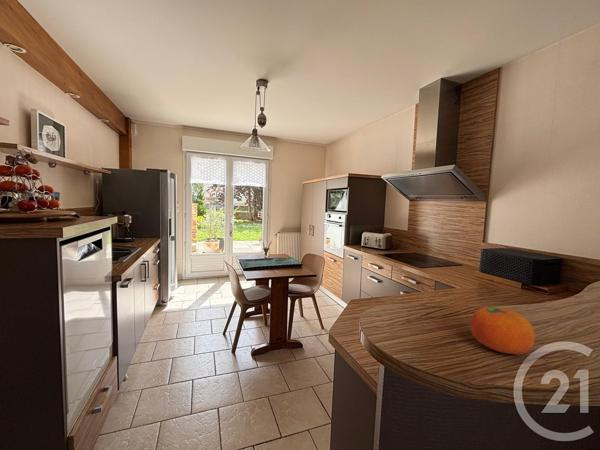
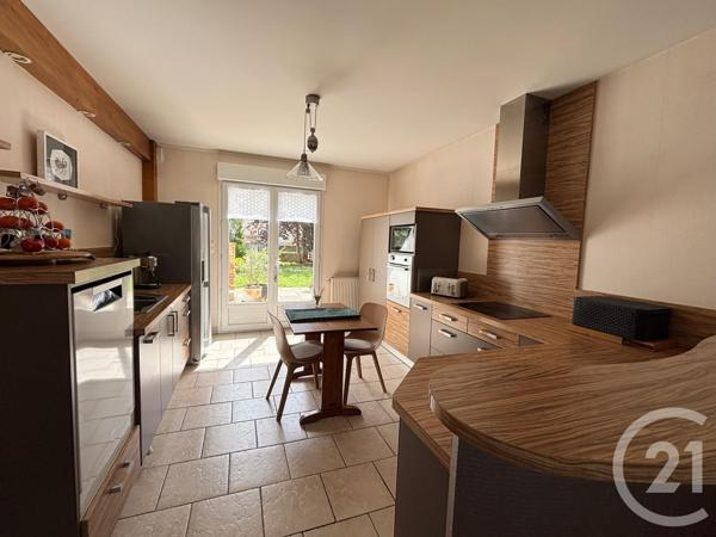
- fruit (500, 329)
